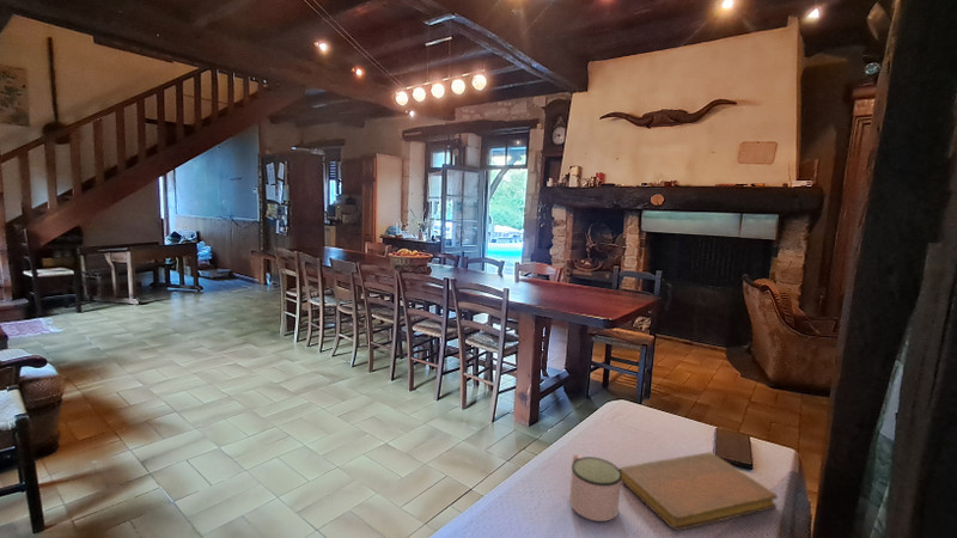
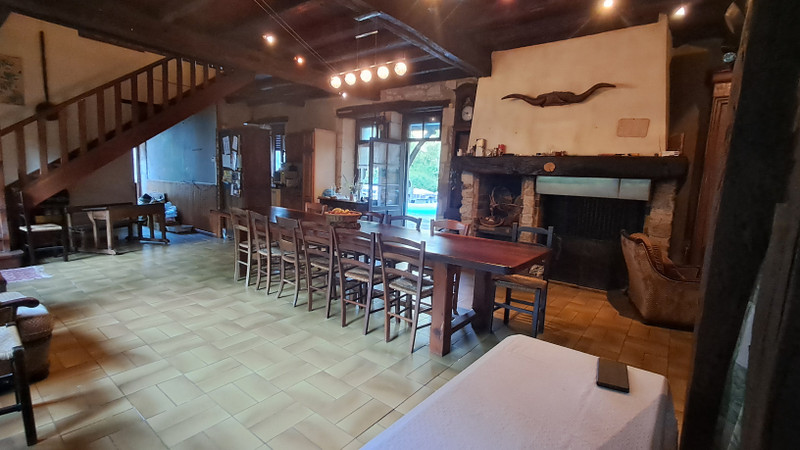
- notebook (694, 485)
- mug (590, 483)
